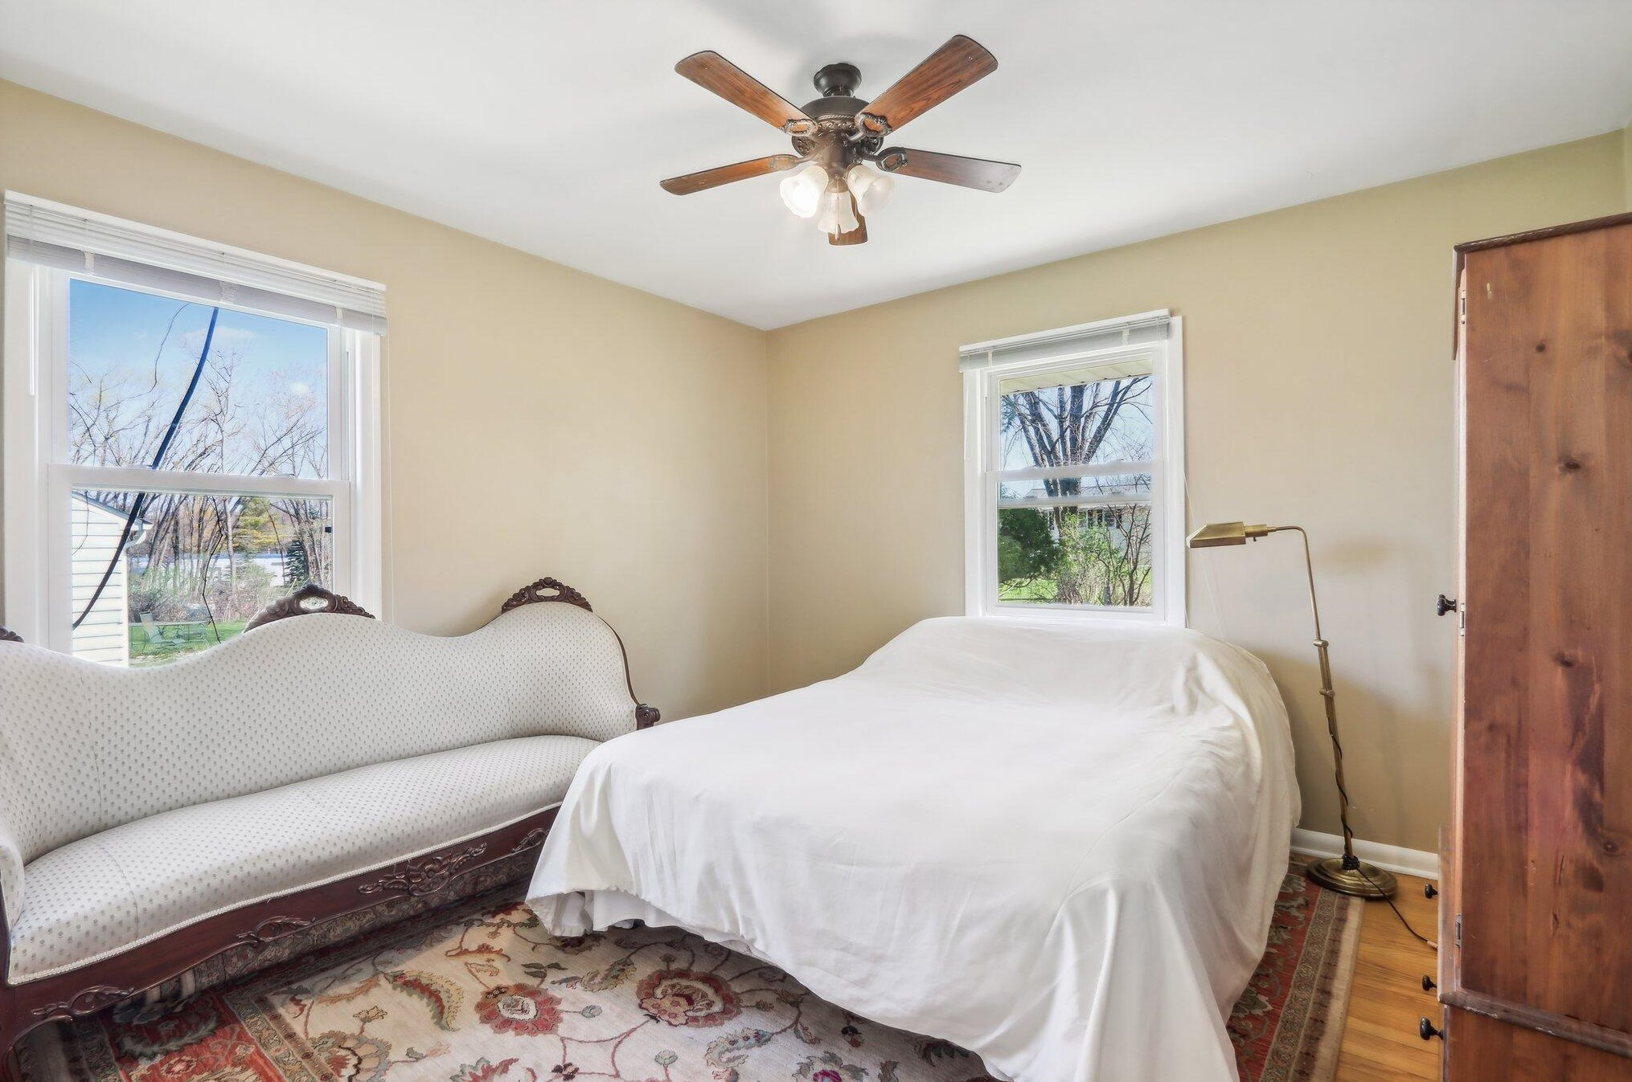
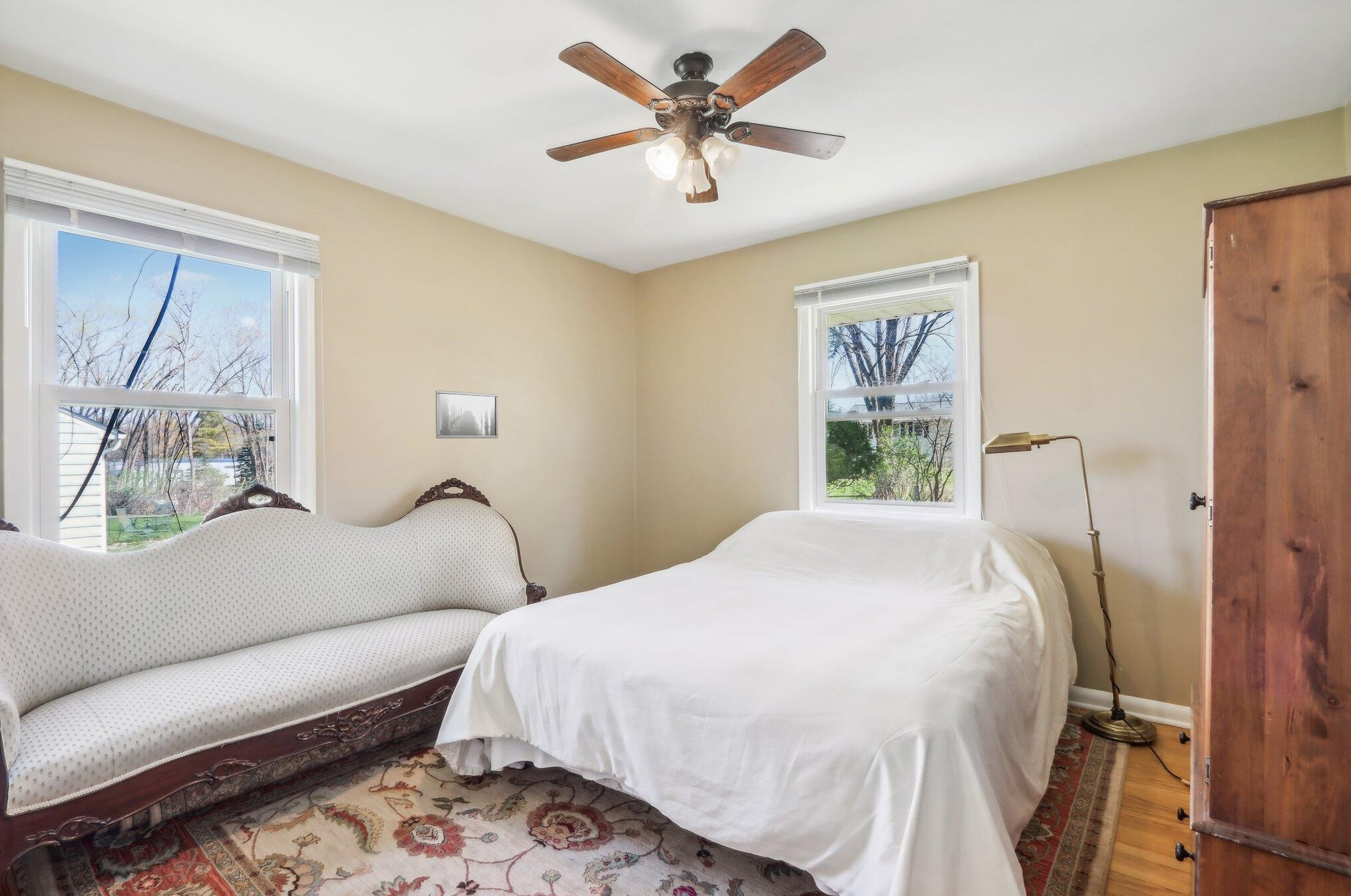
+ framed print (468, 415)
